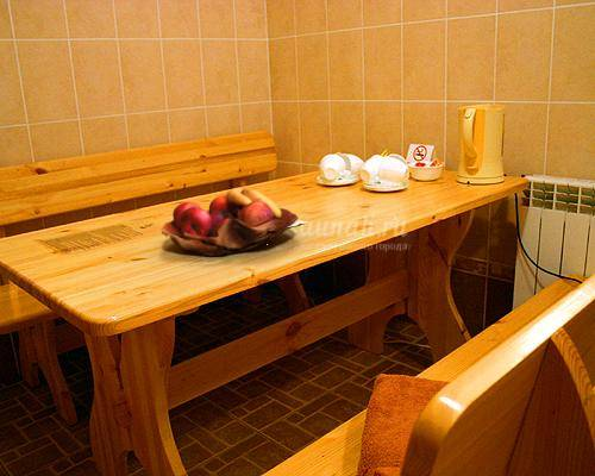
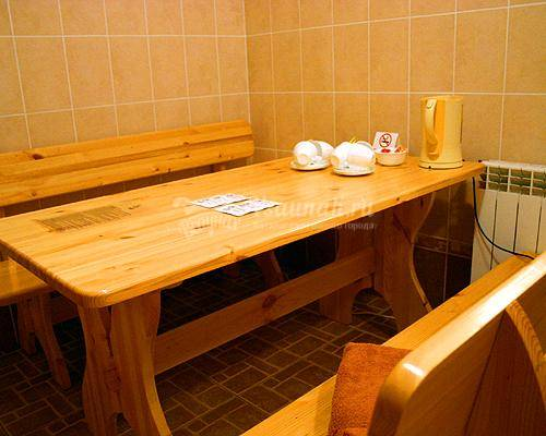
- fruit basket (231, 218)
